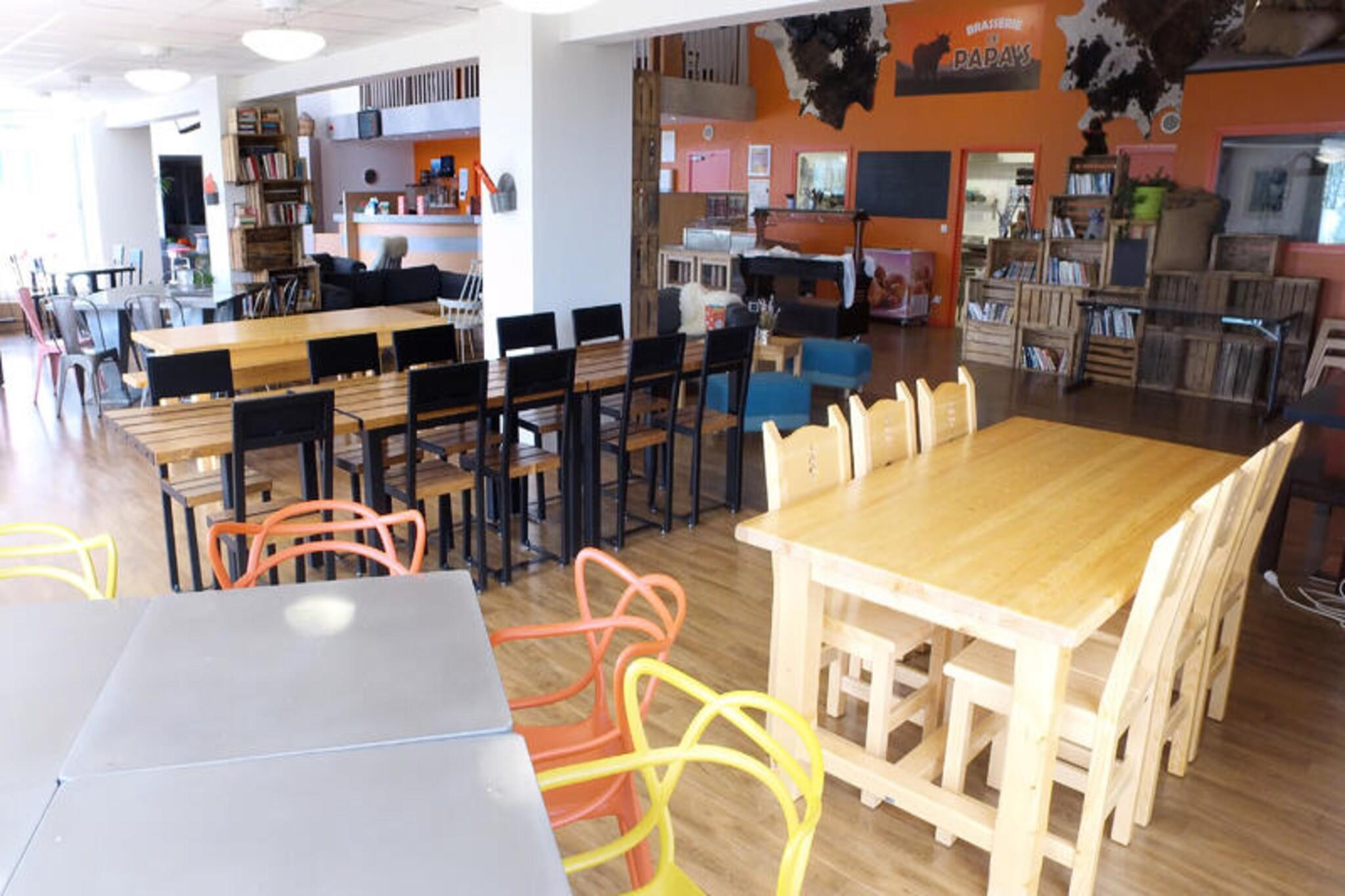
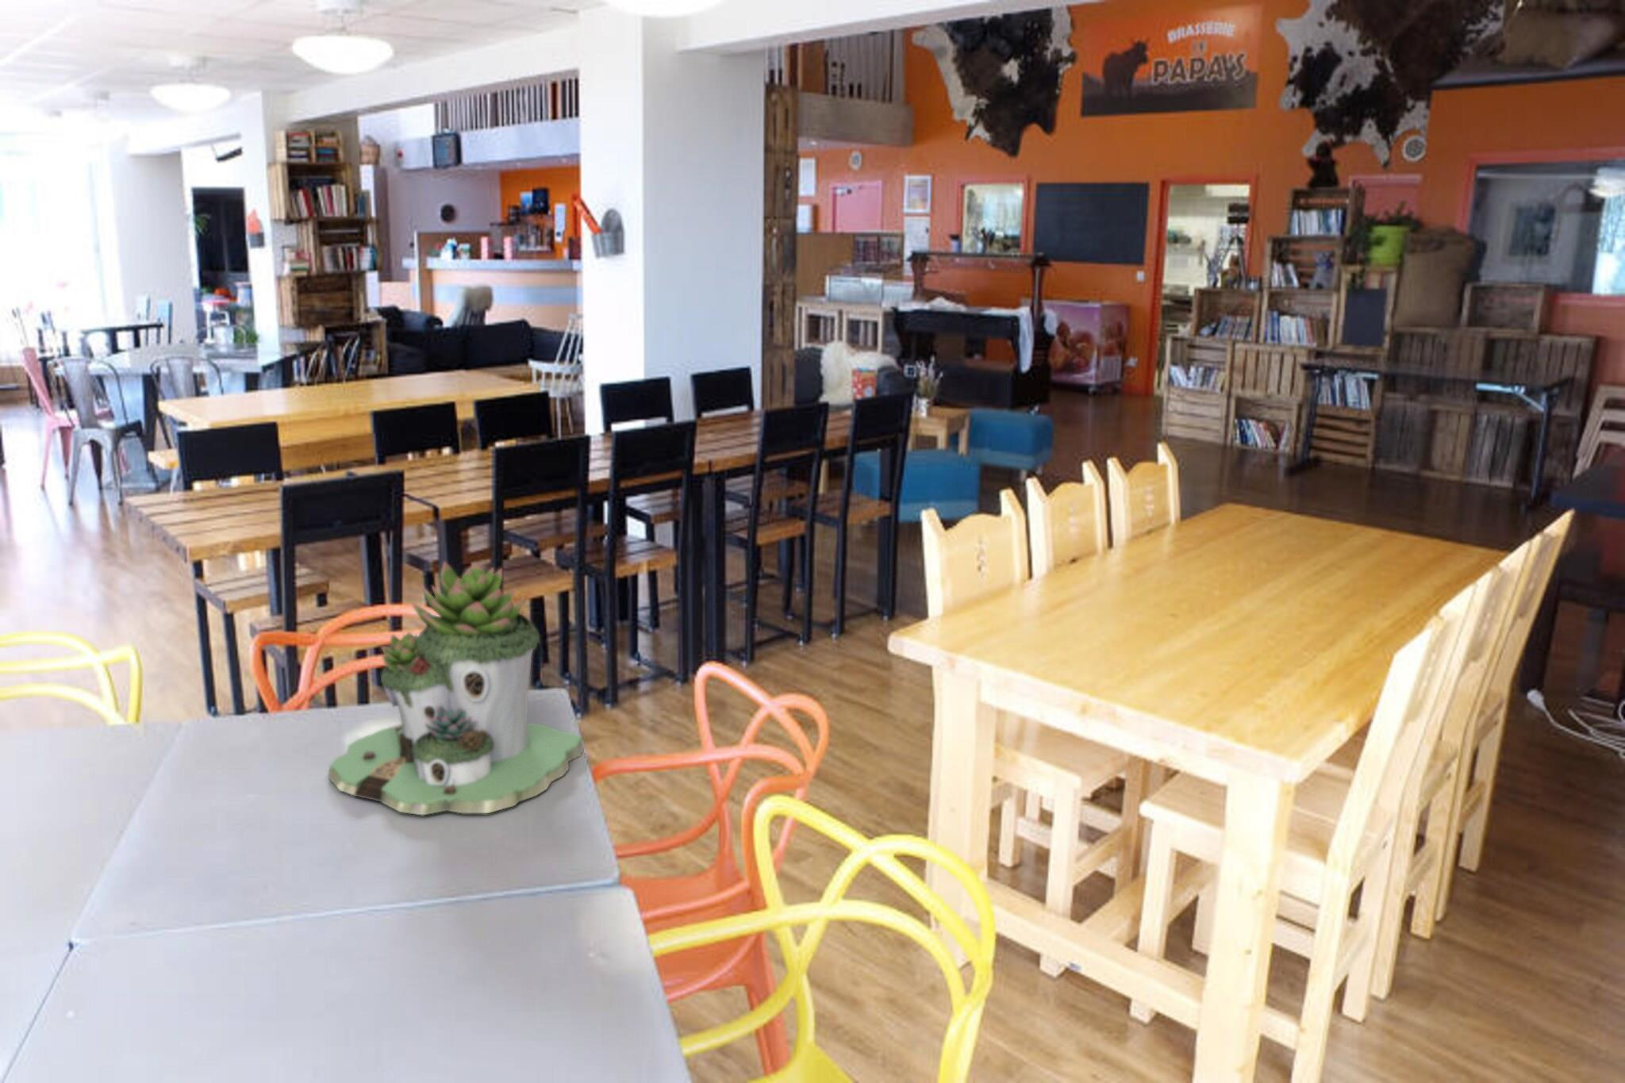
+ succulent planter (447, 670)
